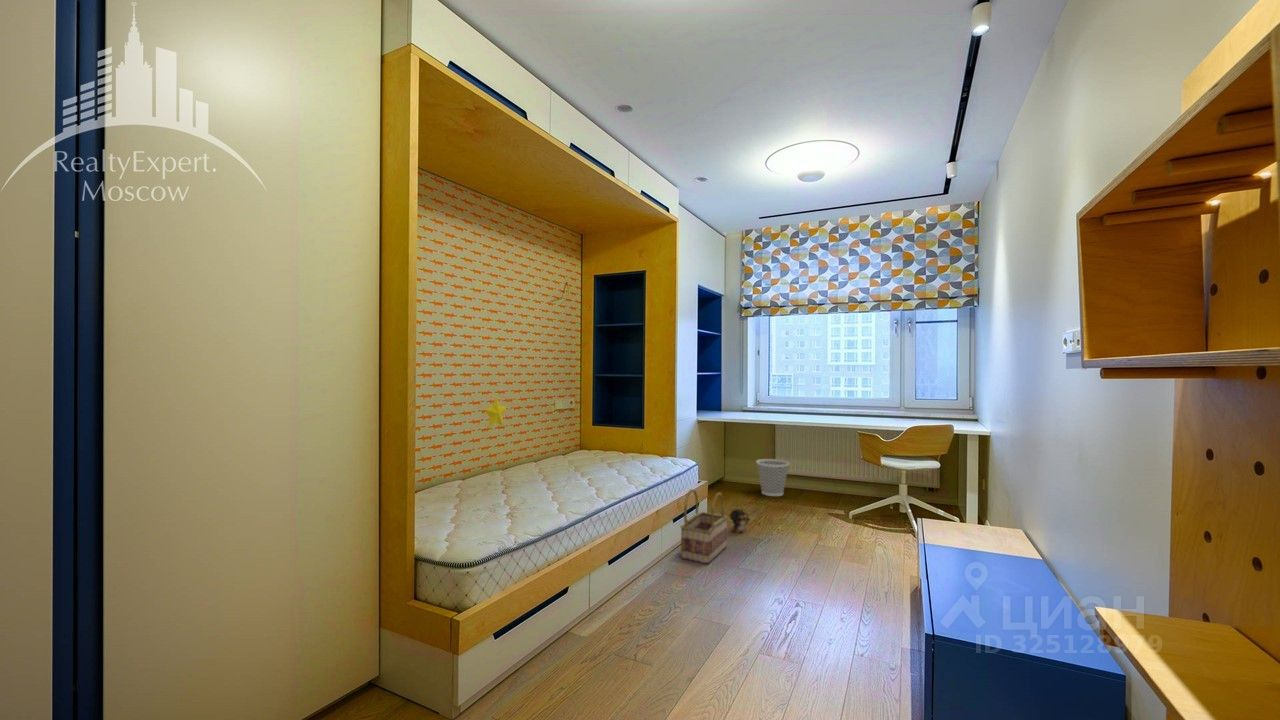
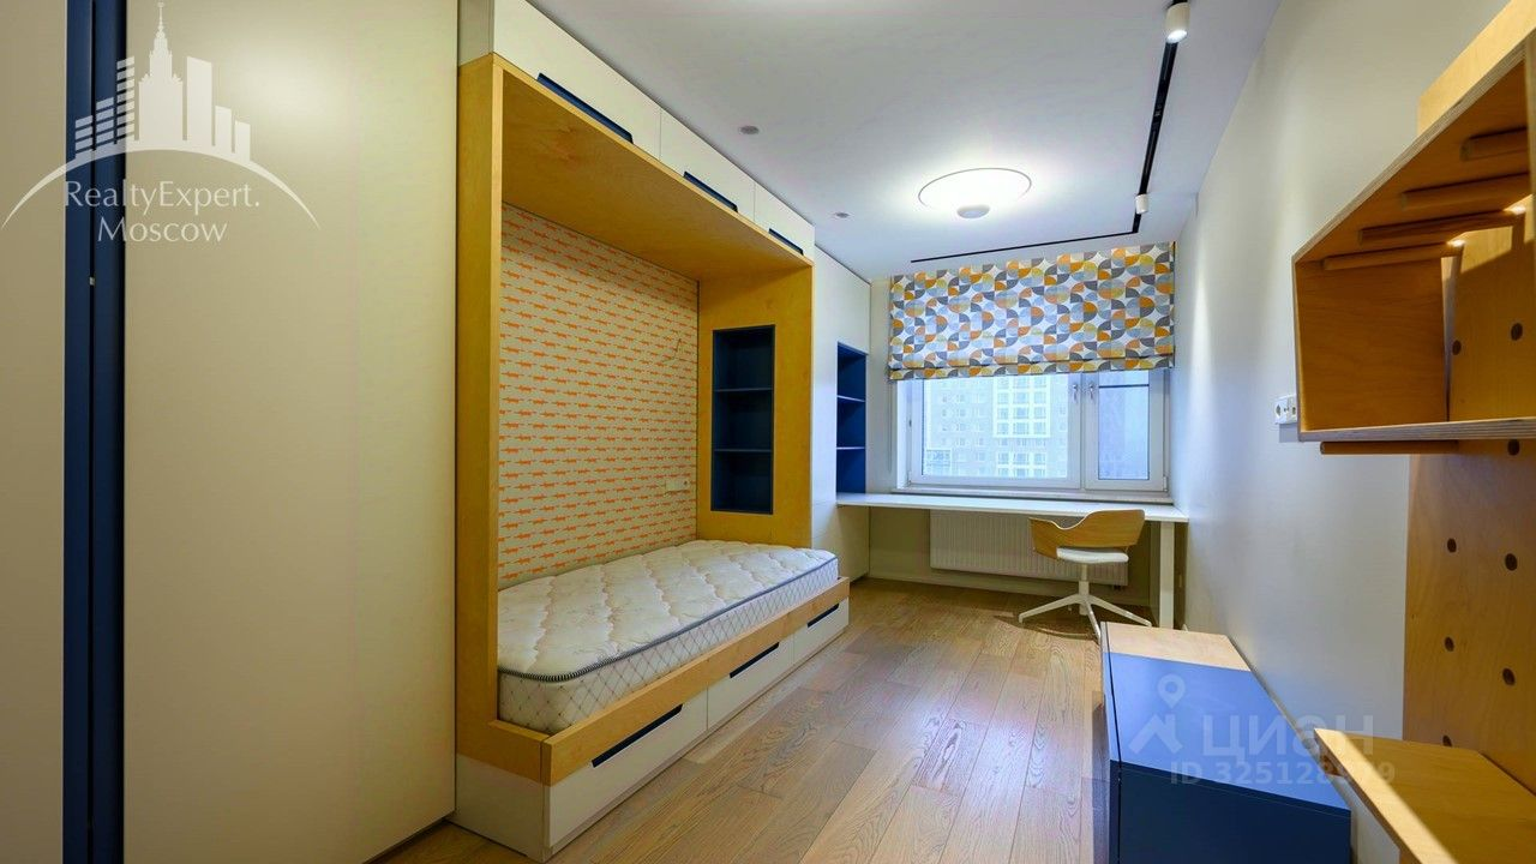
- wastebasket (772, 477)
- plush toy (740, 517)
- basket (704, 521)
- decorative star (495, 411)
